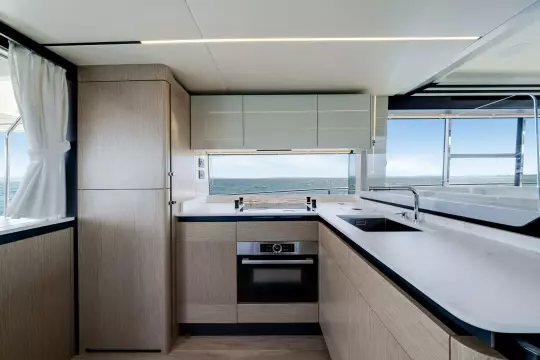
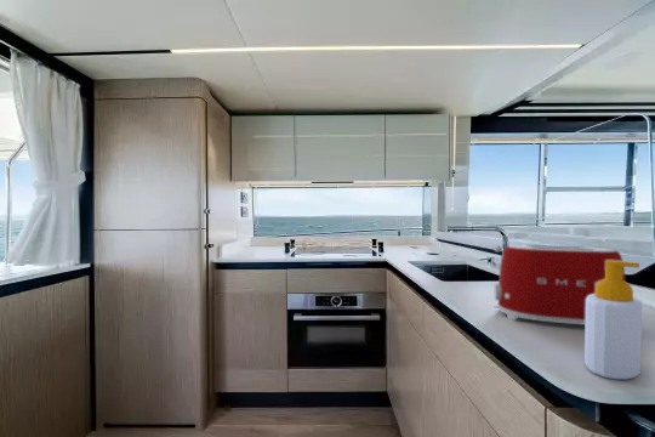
+ soap bottle (613, 314)
+ toaster (556, 282)
